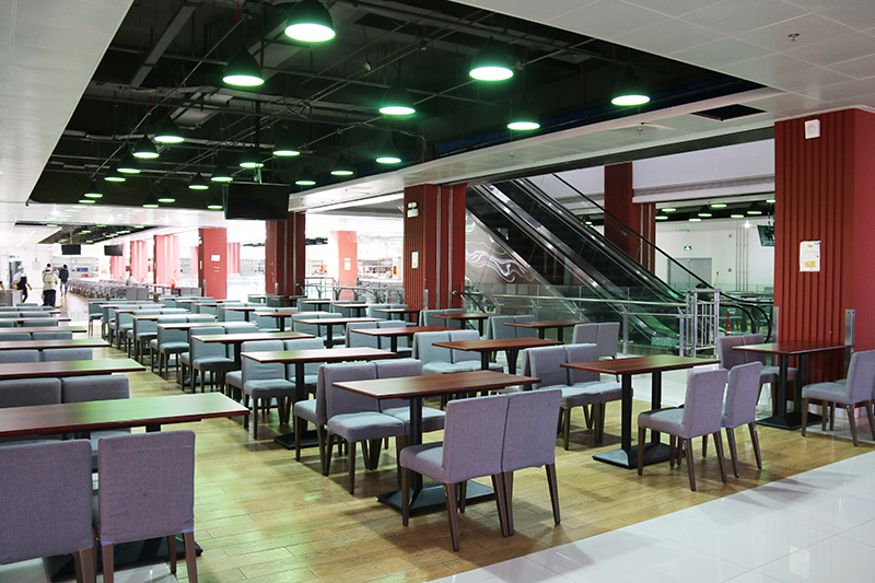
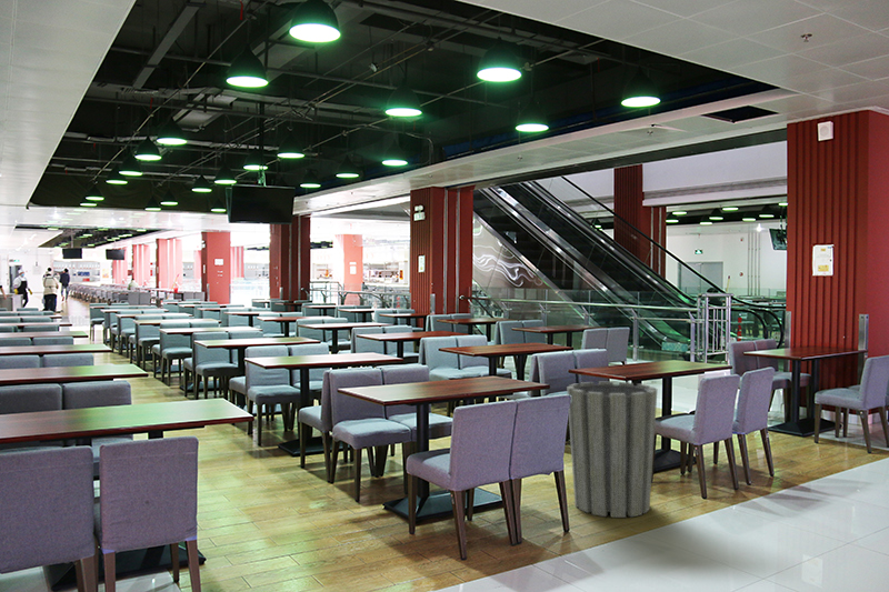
+ trash can (611, 446)
